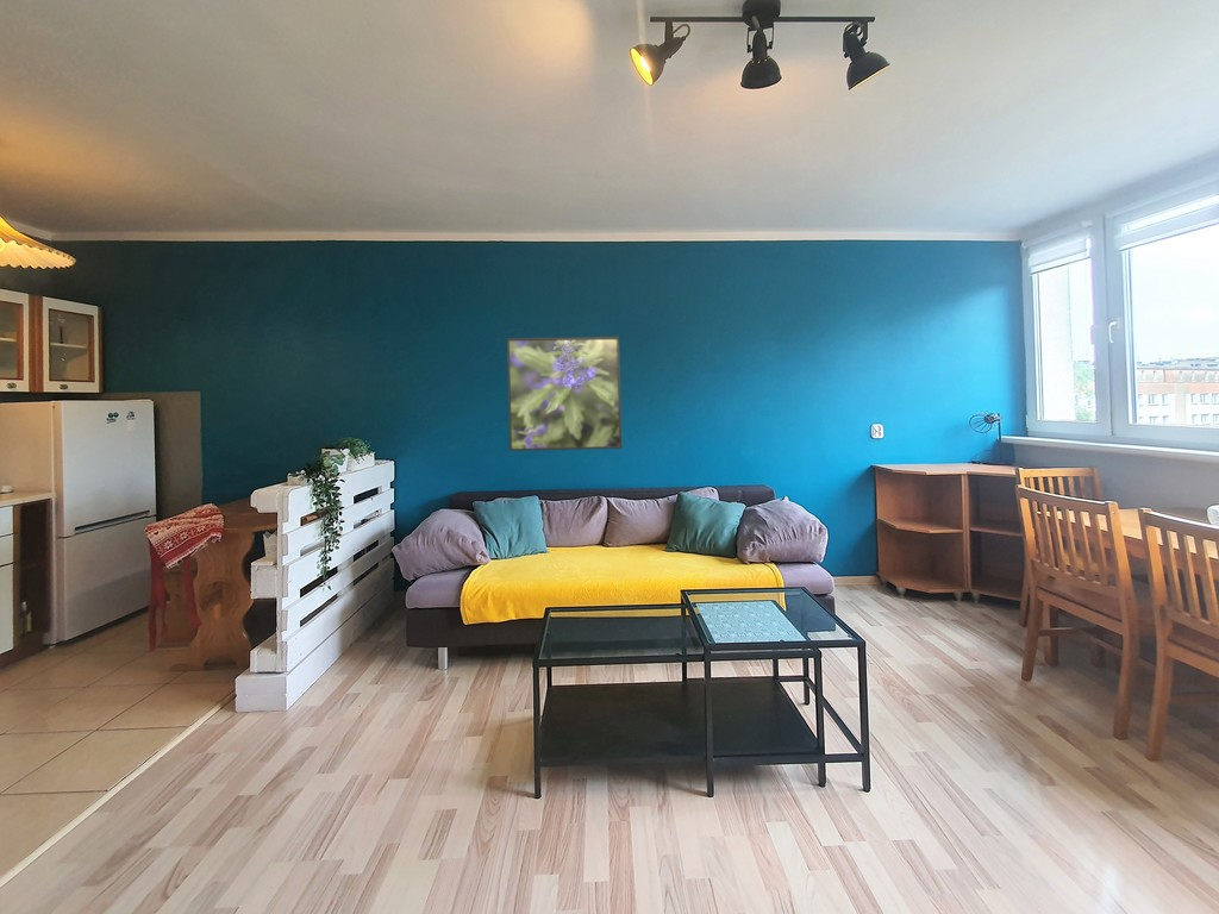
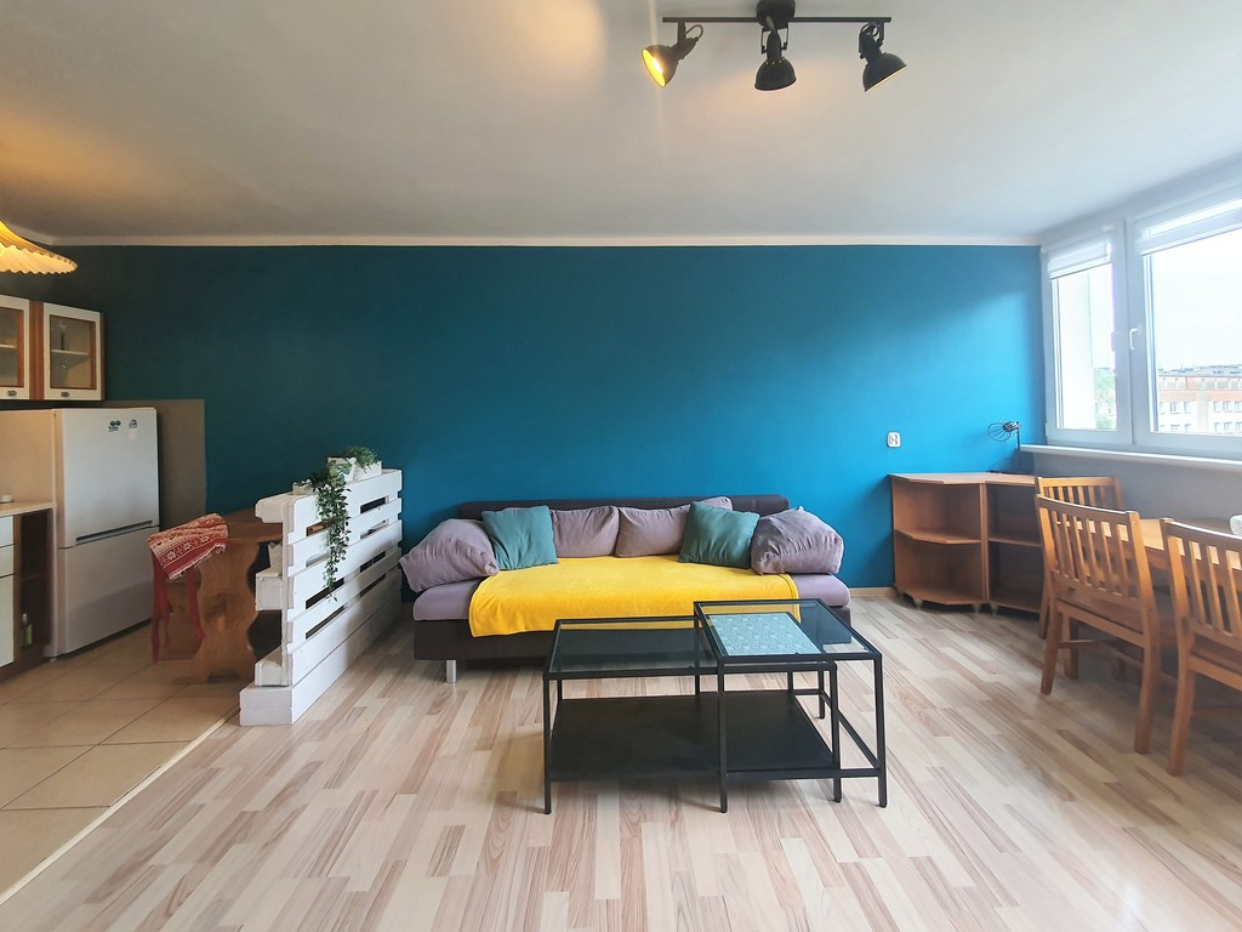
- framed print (564, 393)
